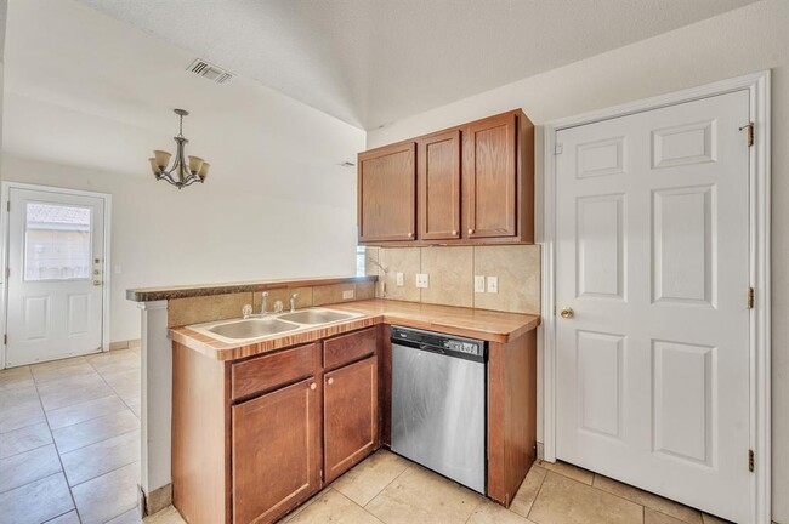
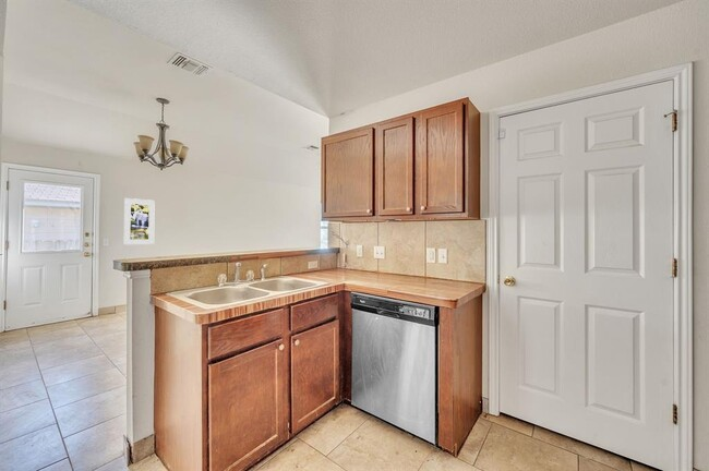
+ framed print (140, 221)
